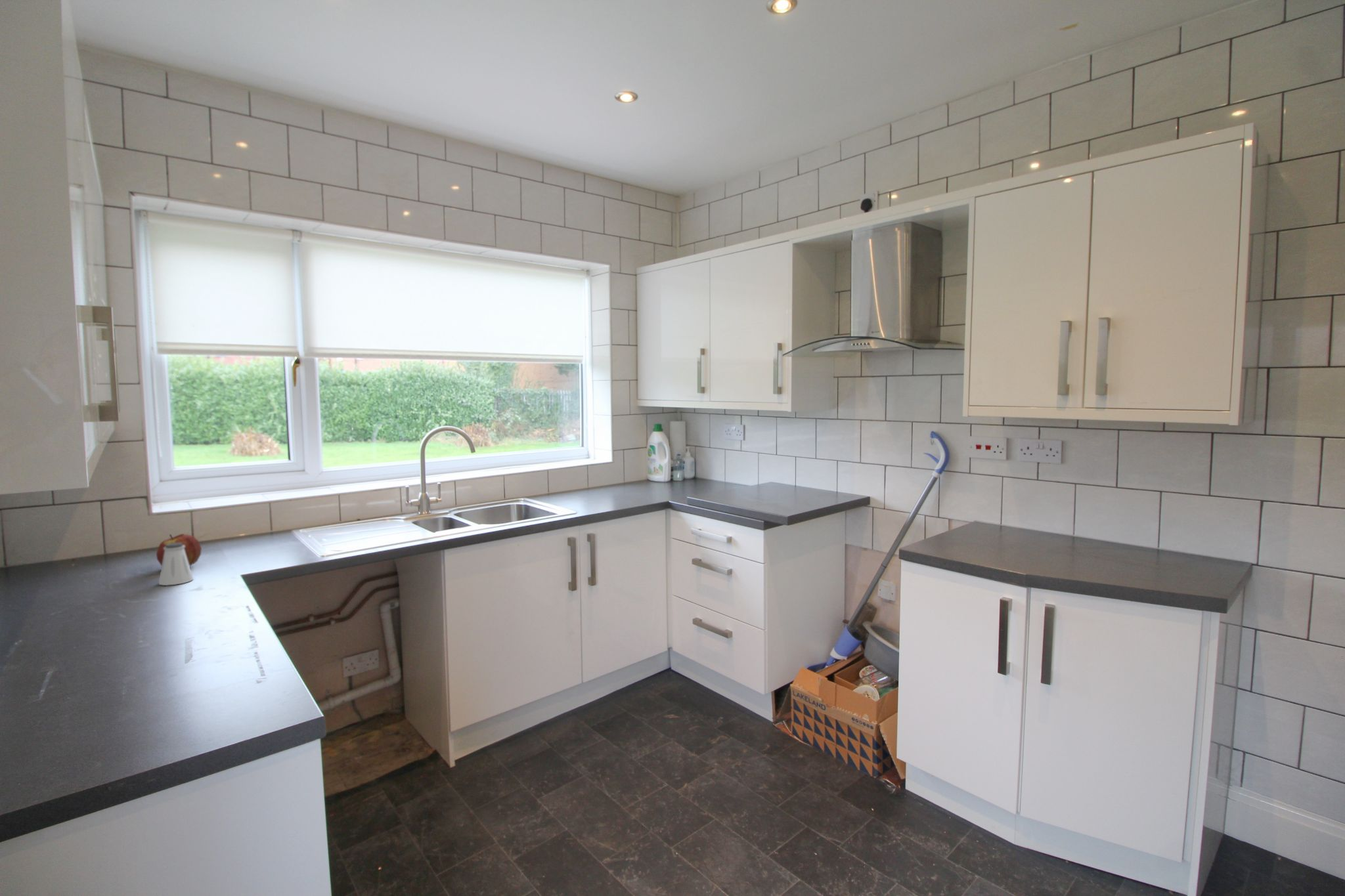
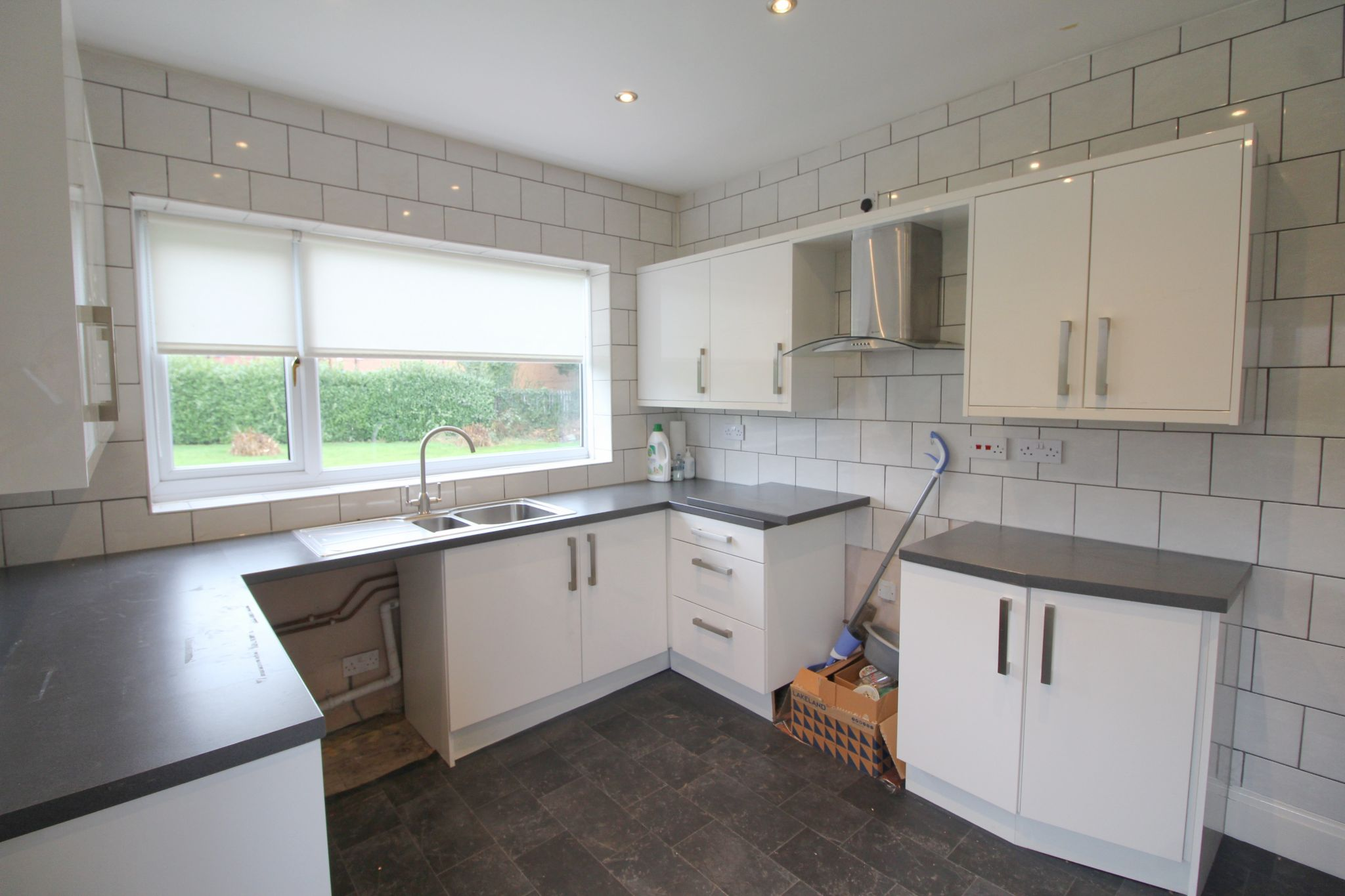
- apple (184, 549)
- saltshaker (175, 563)
